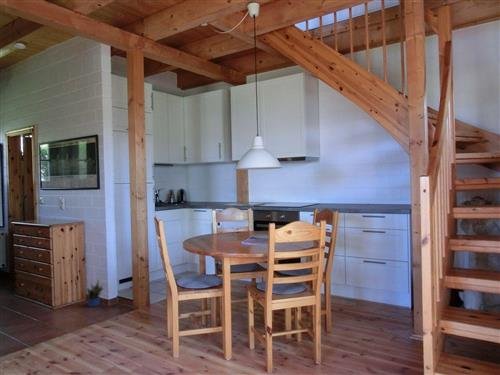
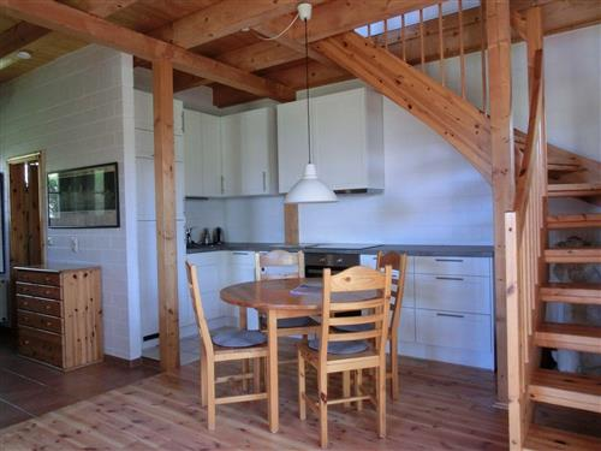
- potted plant (96, 290)
